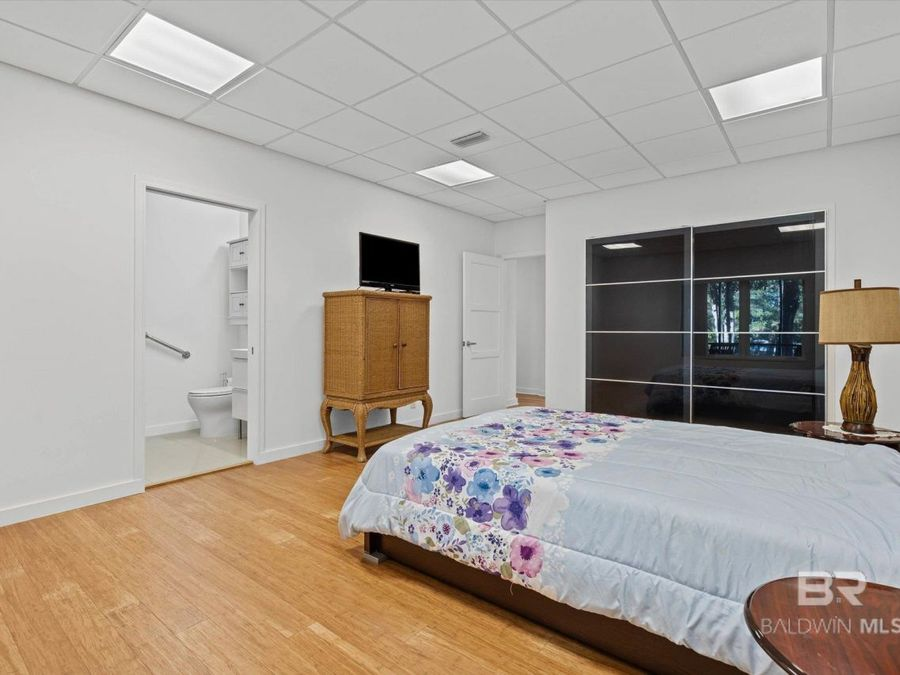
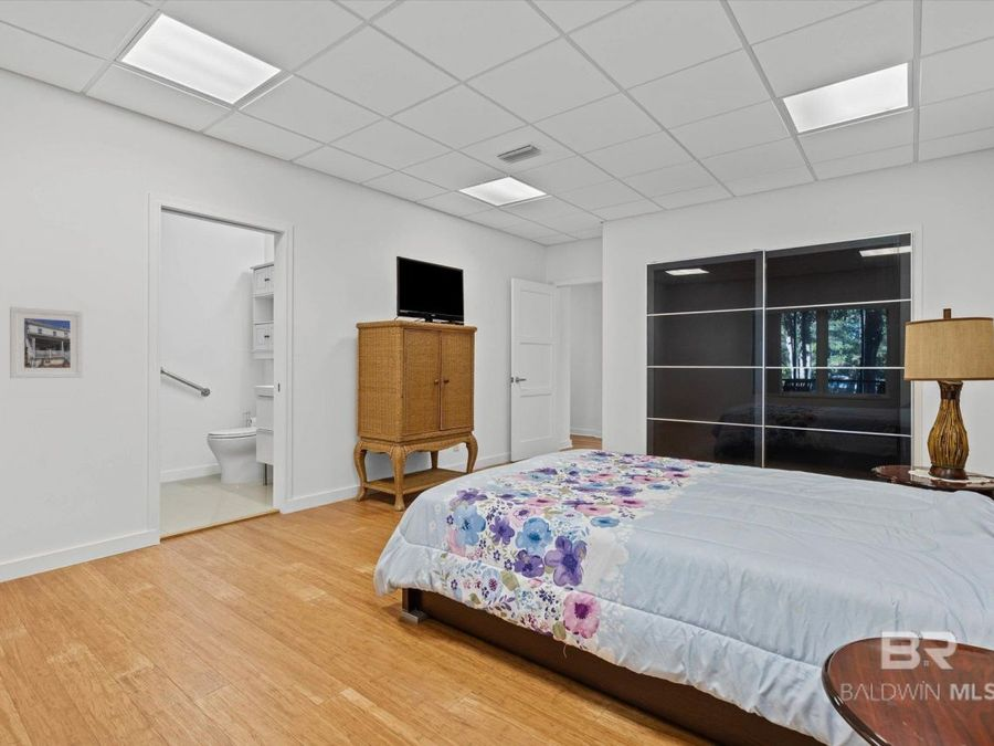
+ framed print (47, 343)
